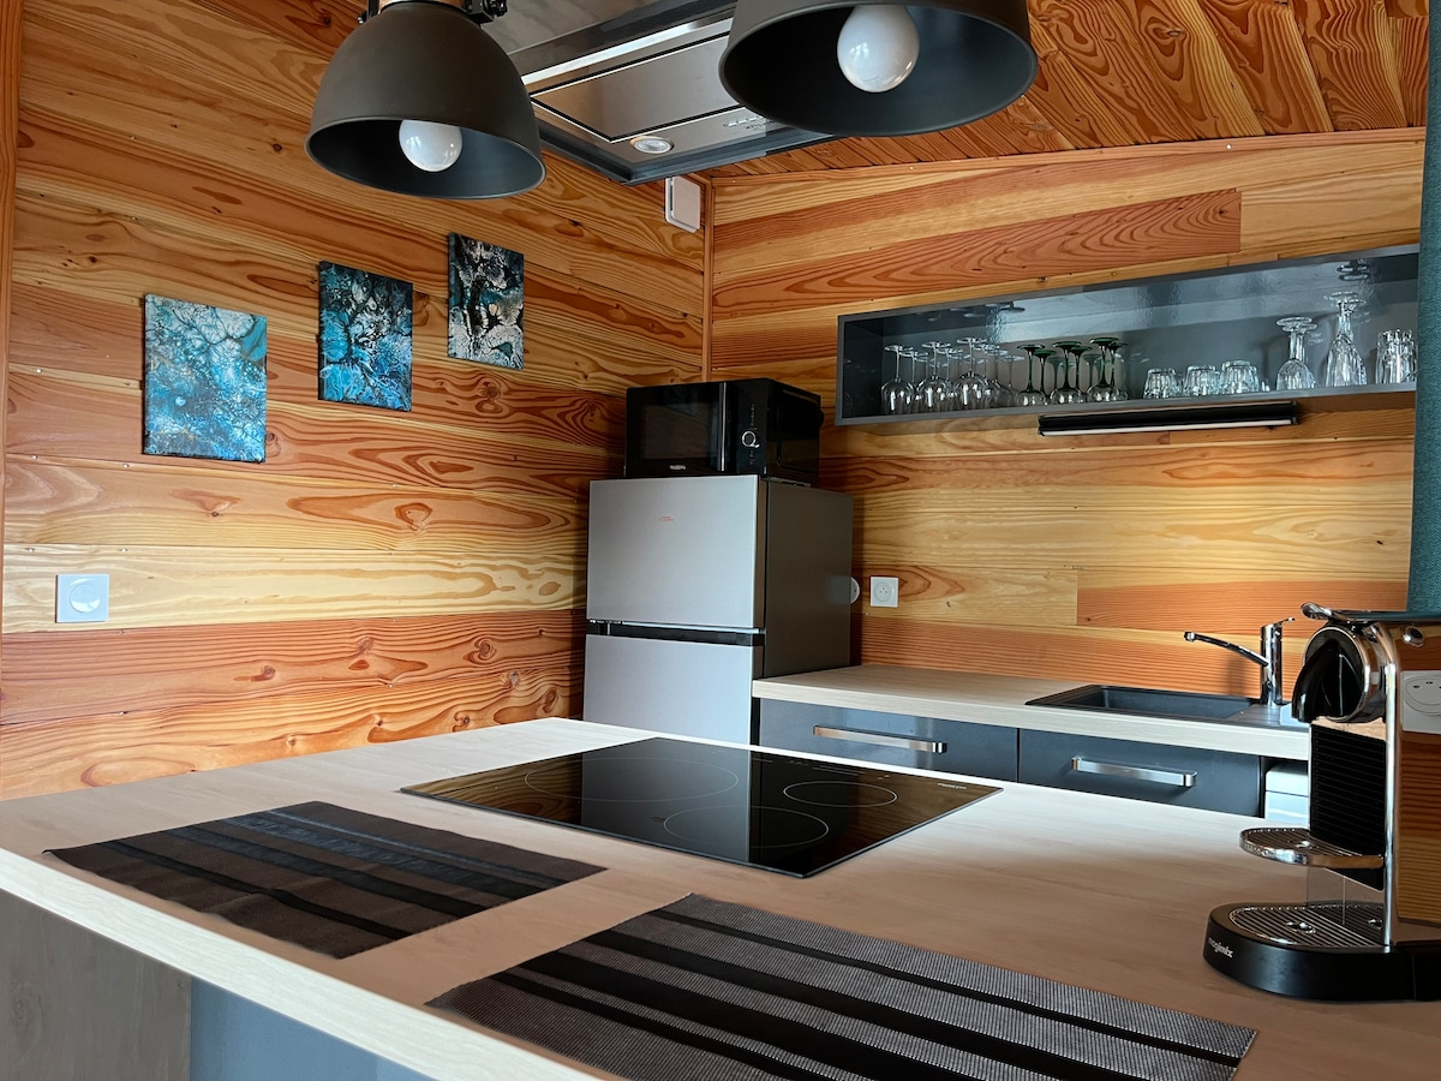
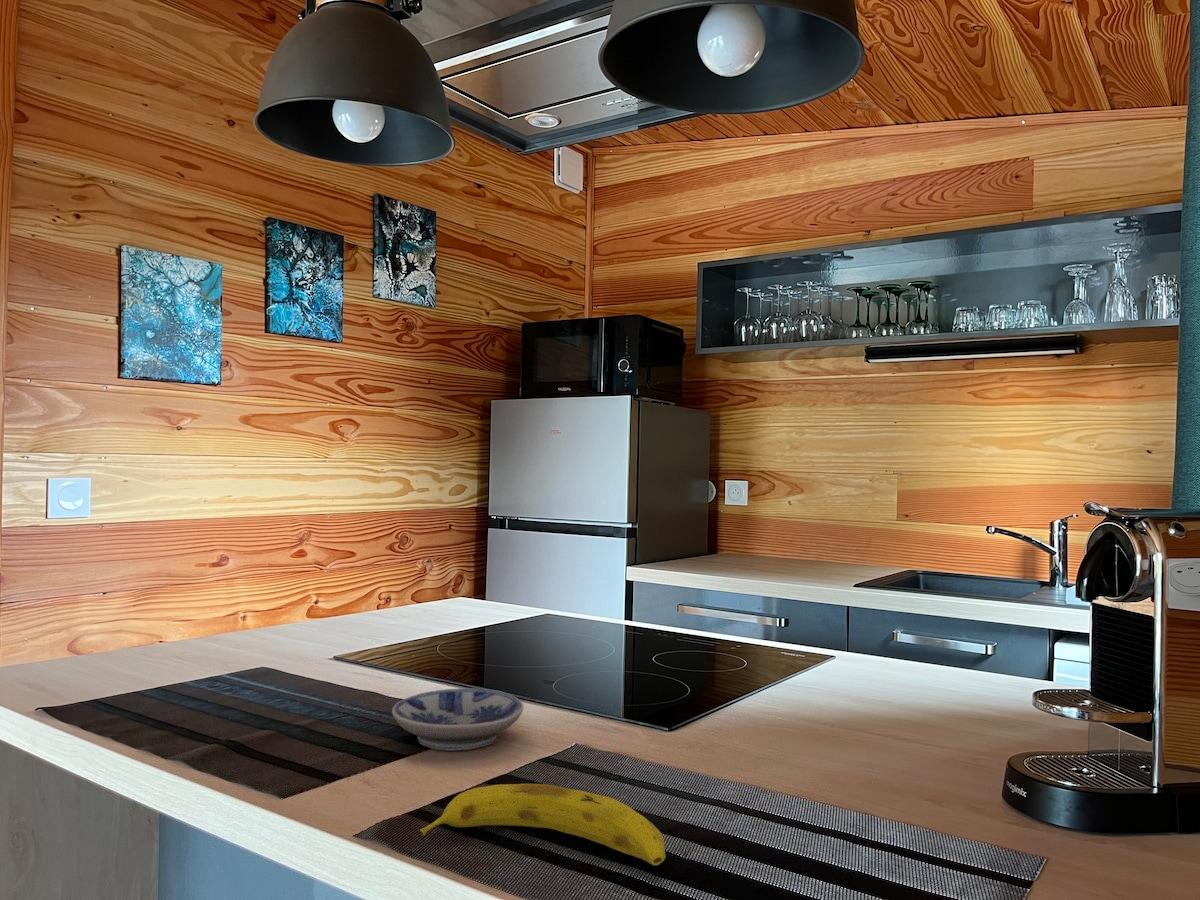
+ fruit (555, 825)
+ bowl (457, 721)
